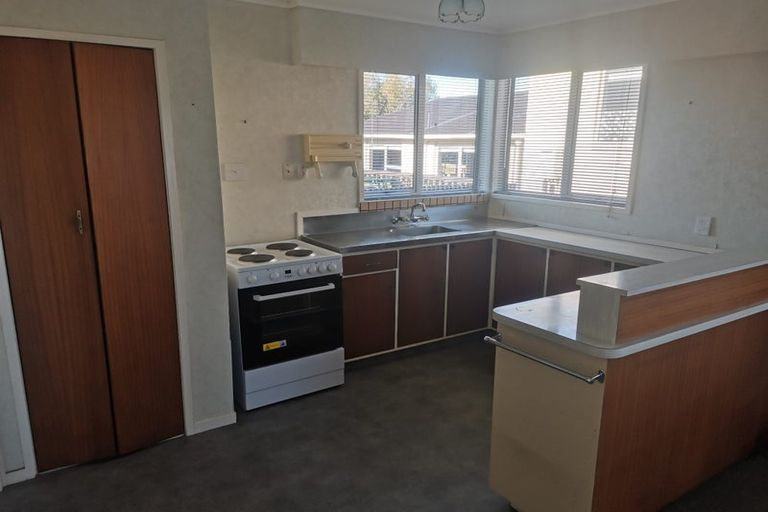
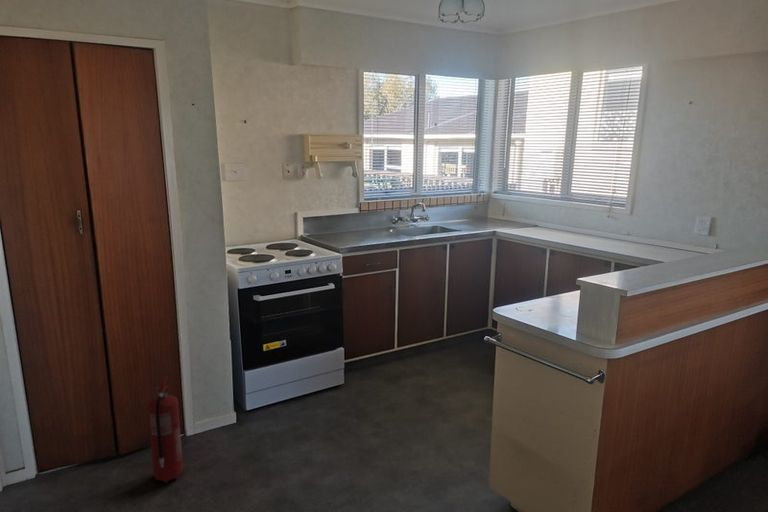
+ fire extinguisher (164, 430)
